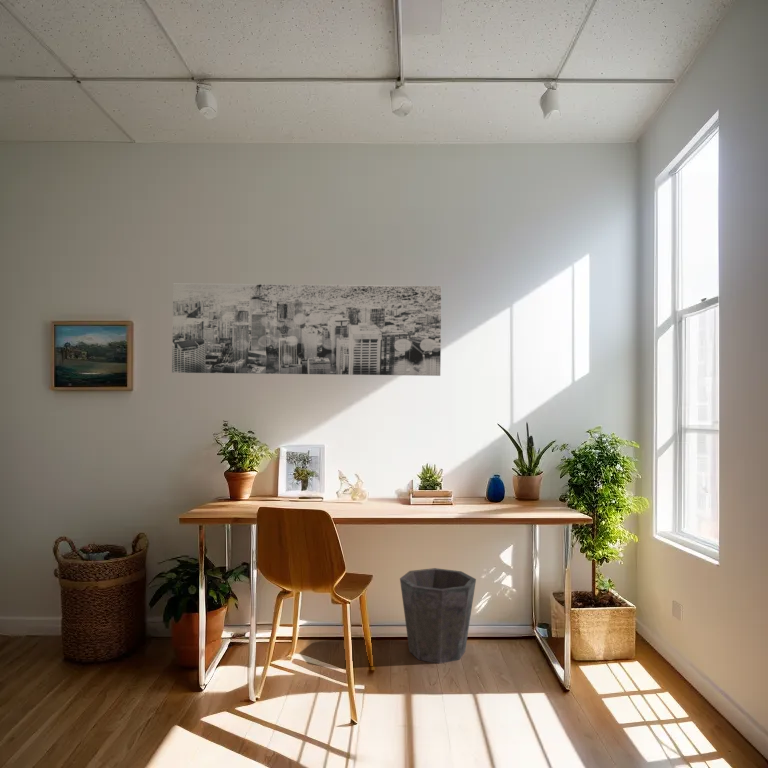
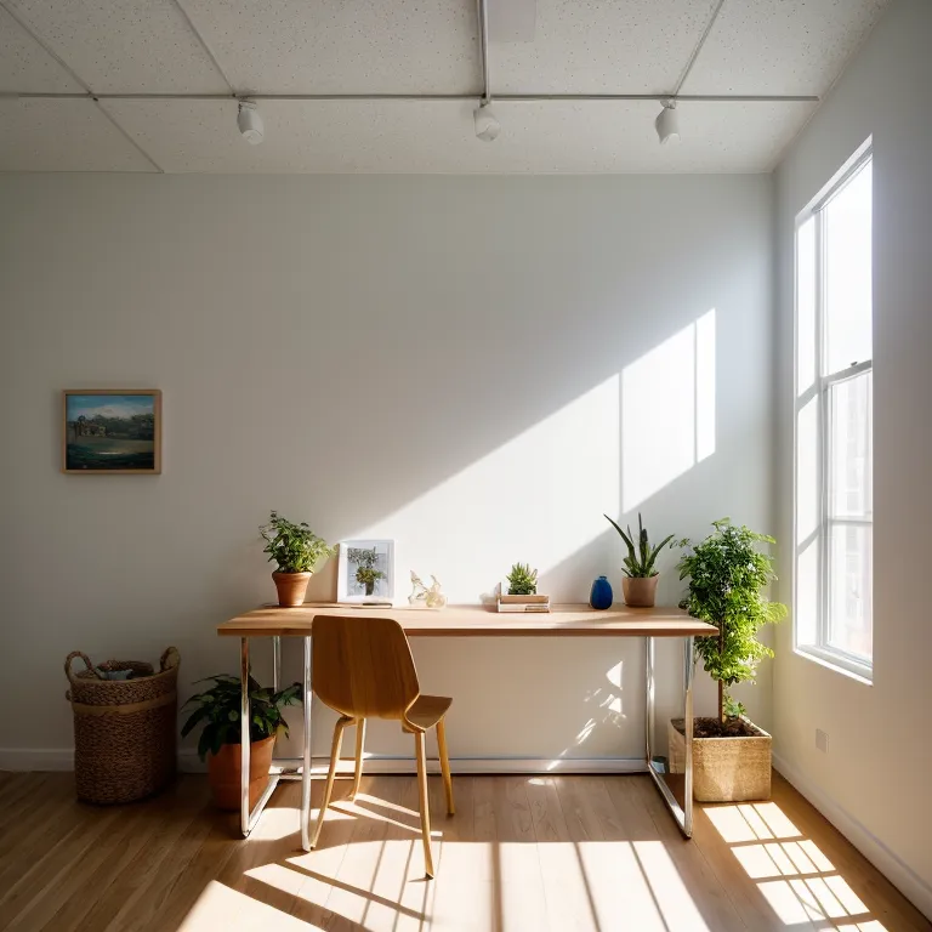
- waste bin (437, 615)
- wall art (306, 329)
